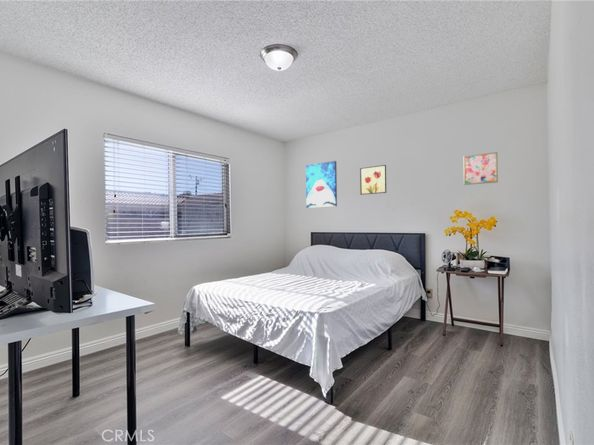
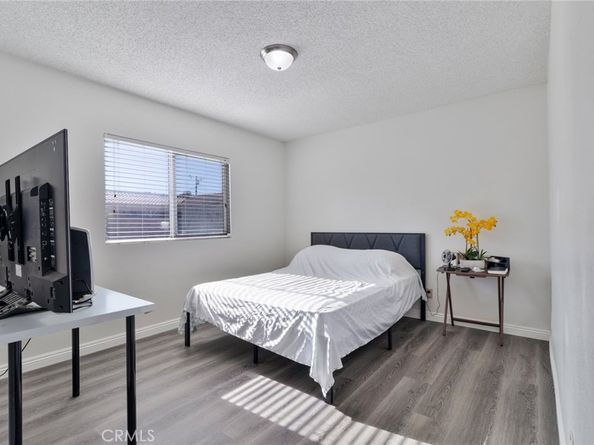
- wall art (373, 180)
- wall art (320, 185)
- wall art (480, 169)
